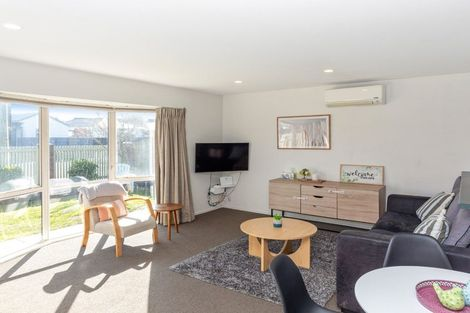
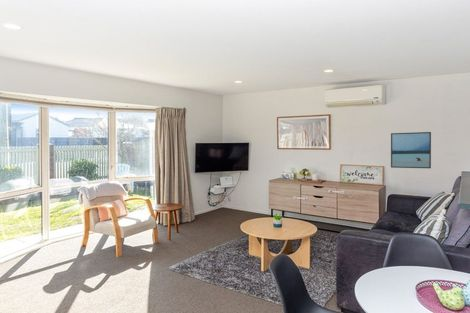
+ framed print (410, 150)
